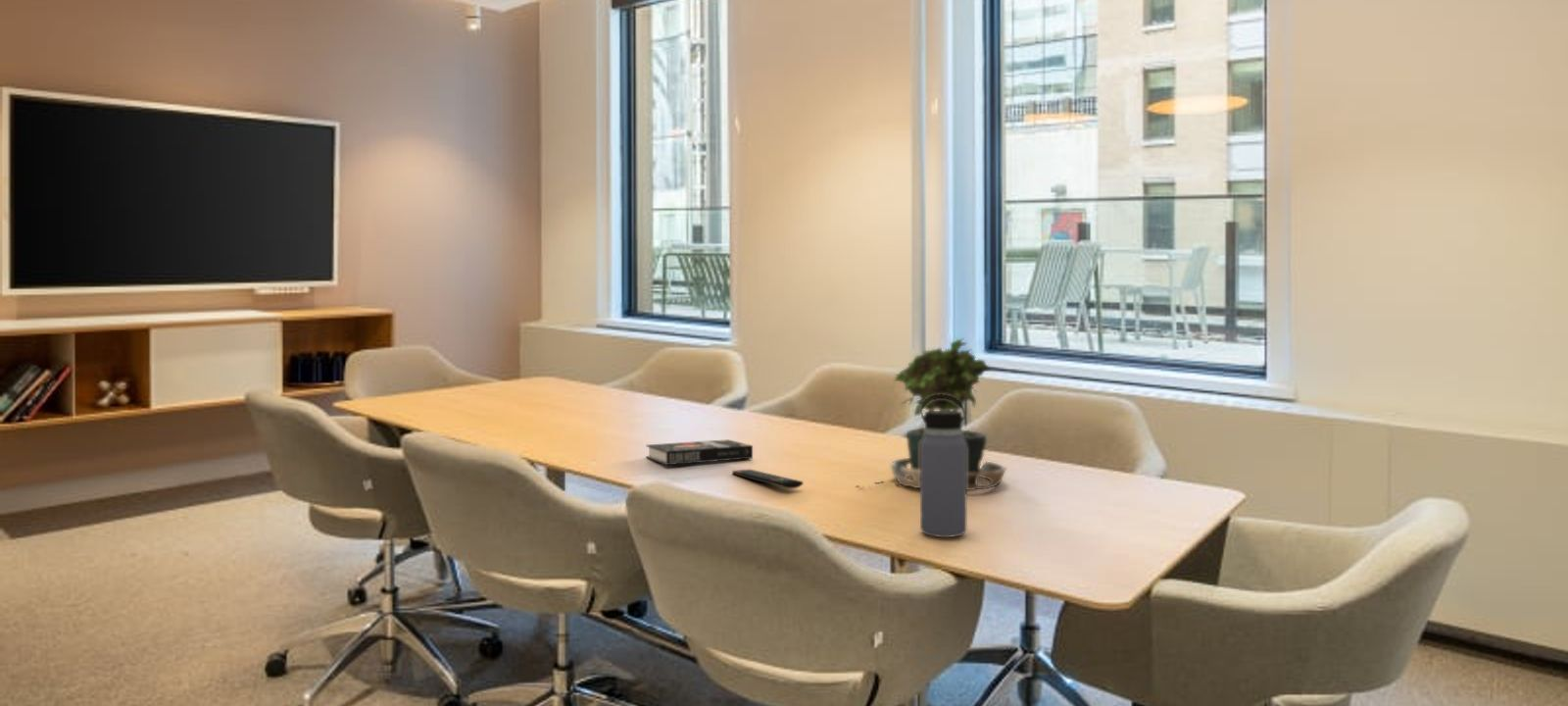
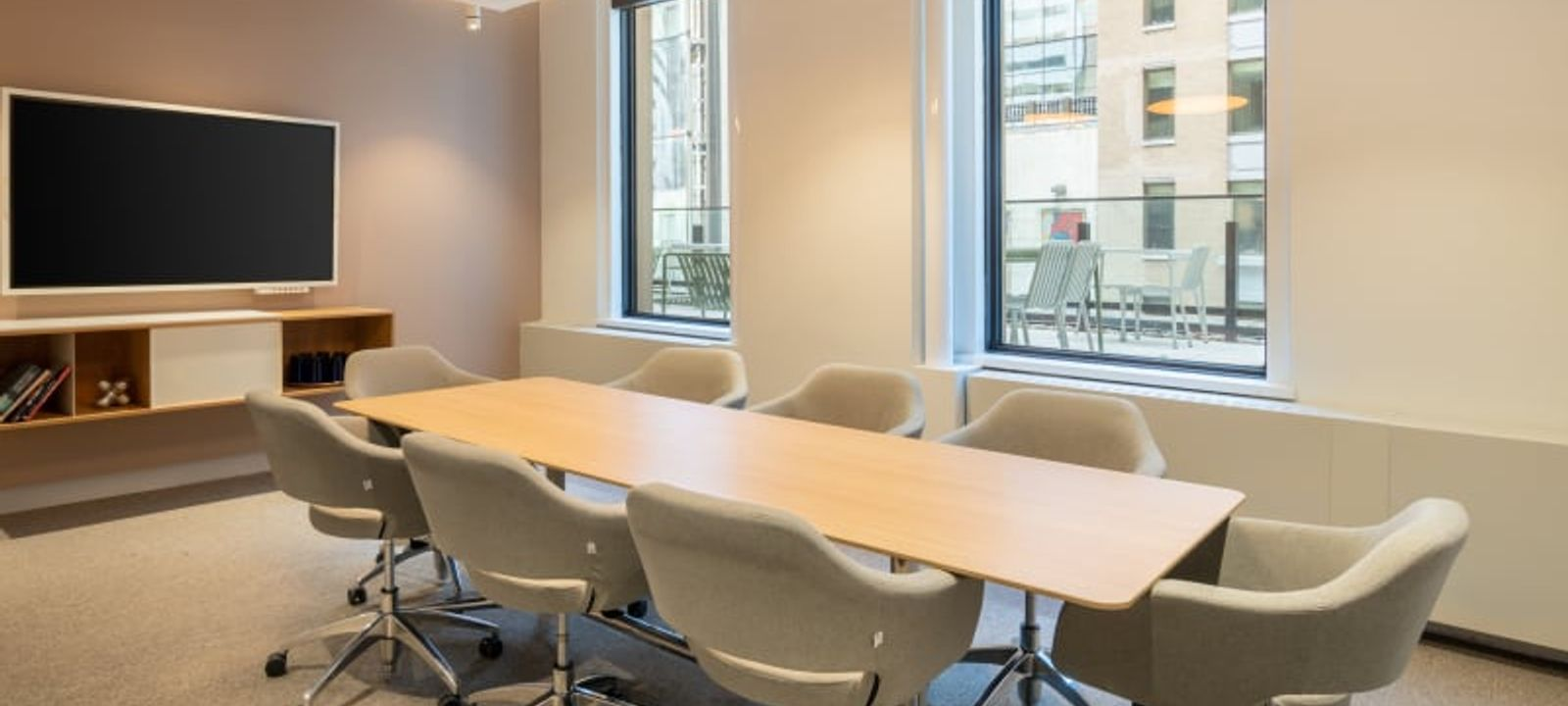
- water bottle (943, 463)
- potted plant (939, 409)
- remote control (765, 479)
- book (699, 451)
